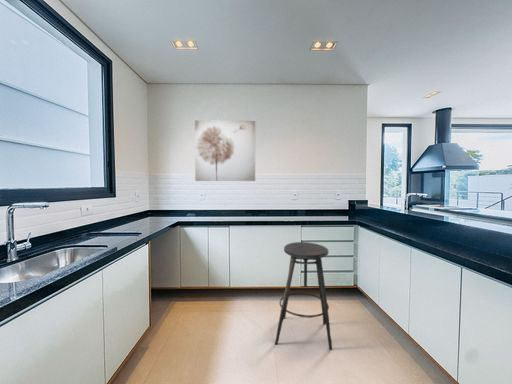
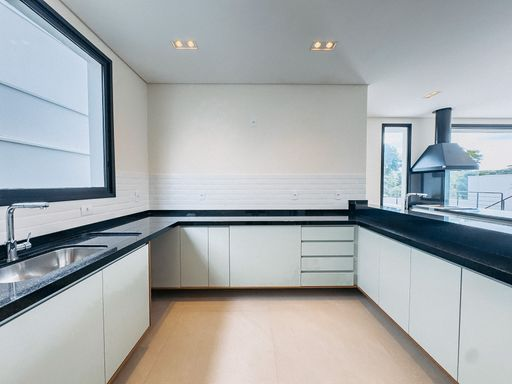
- stool (301, 293)
- wall art (225, 151)
